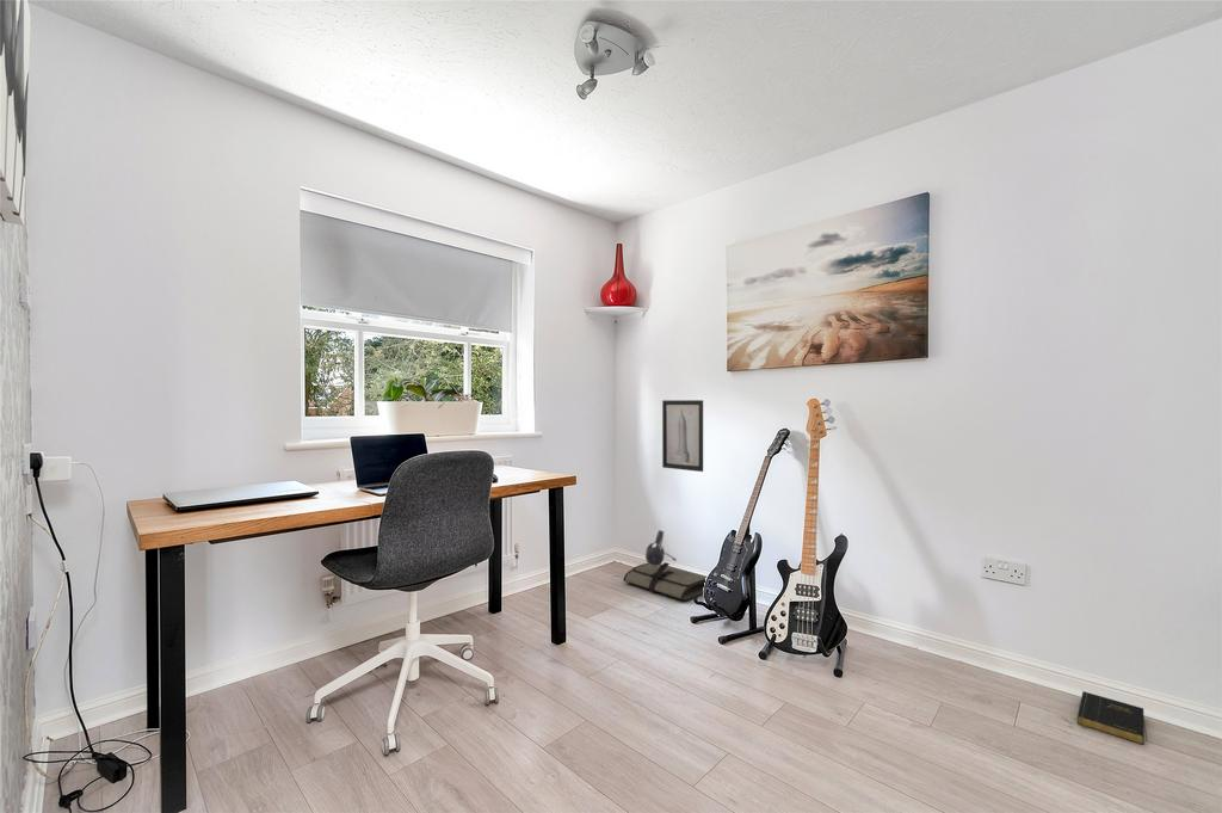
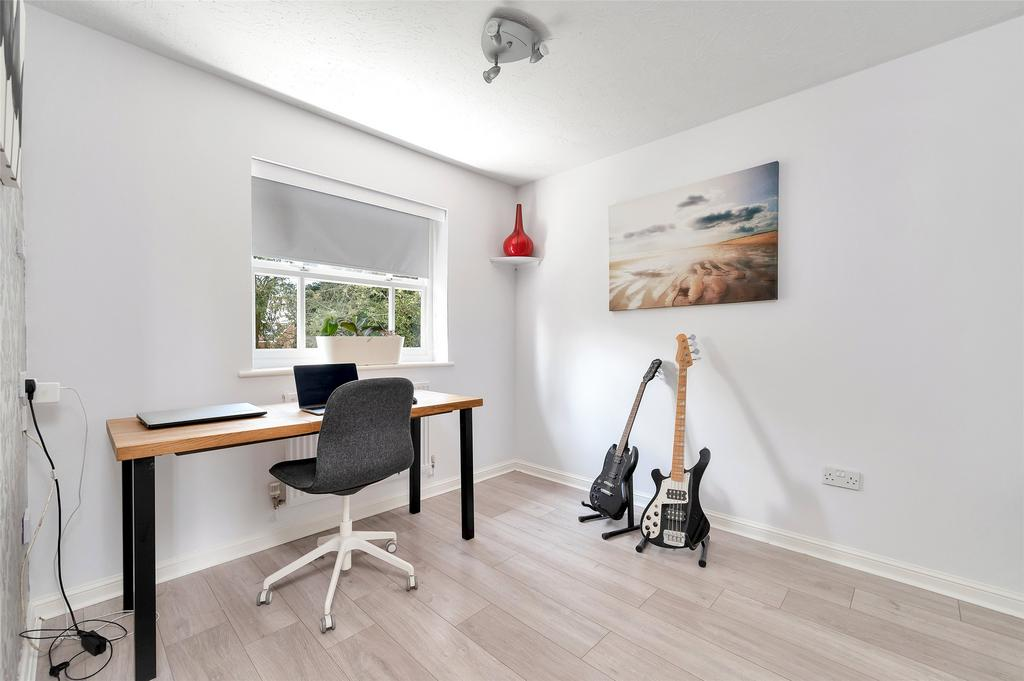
- headset (661, 553)
- wall art (681, 435)
- book (1110, 716)
- tool roll (669, 573)
